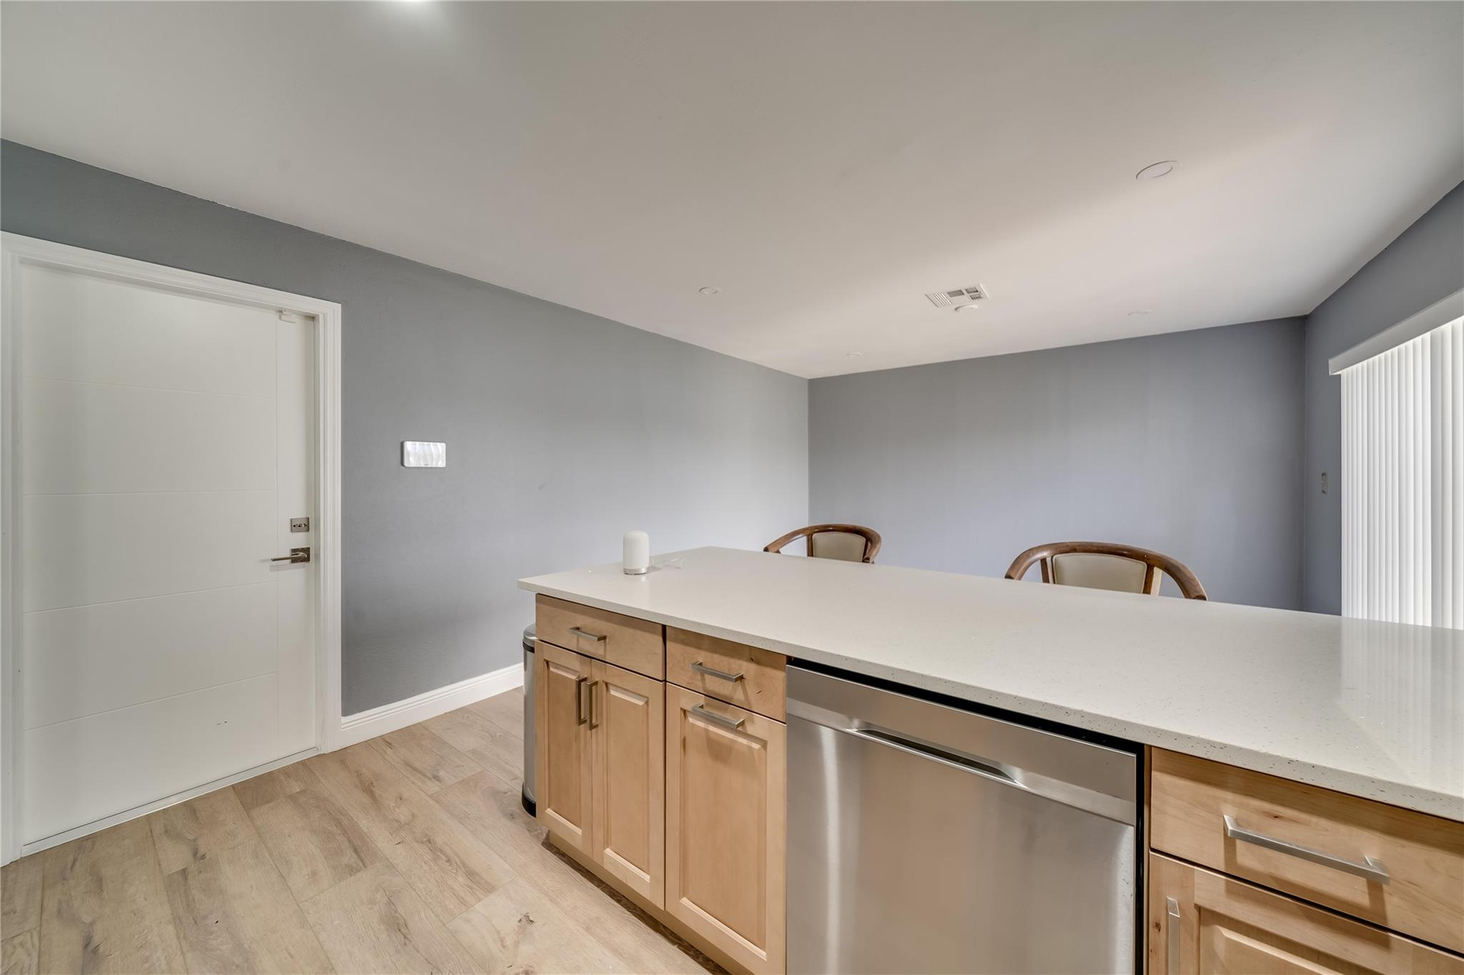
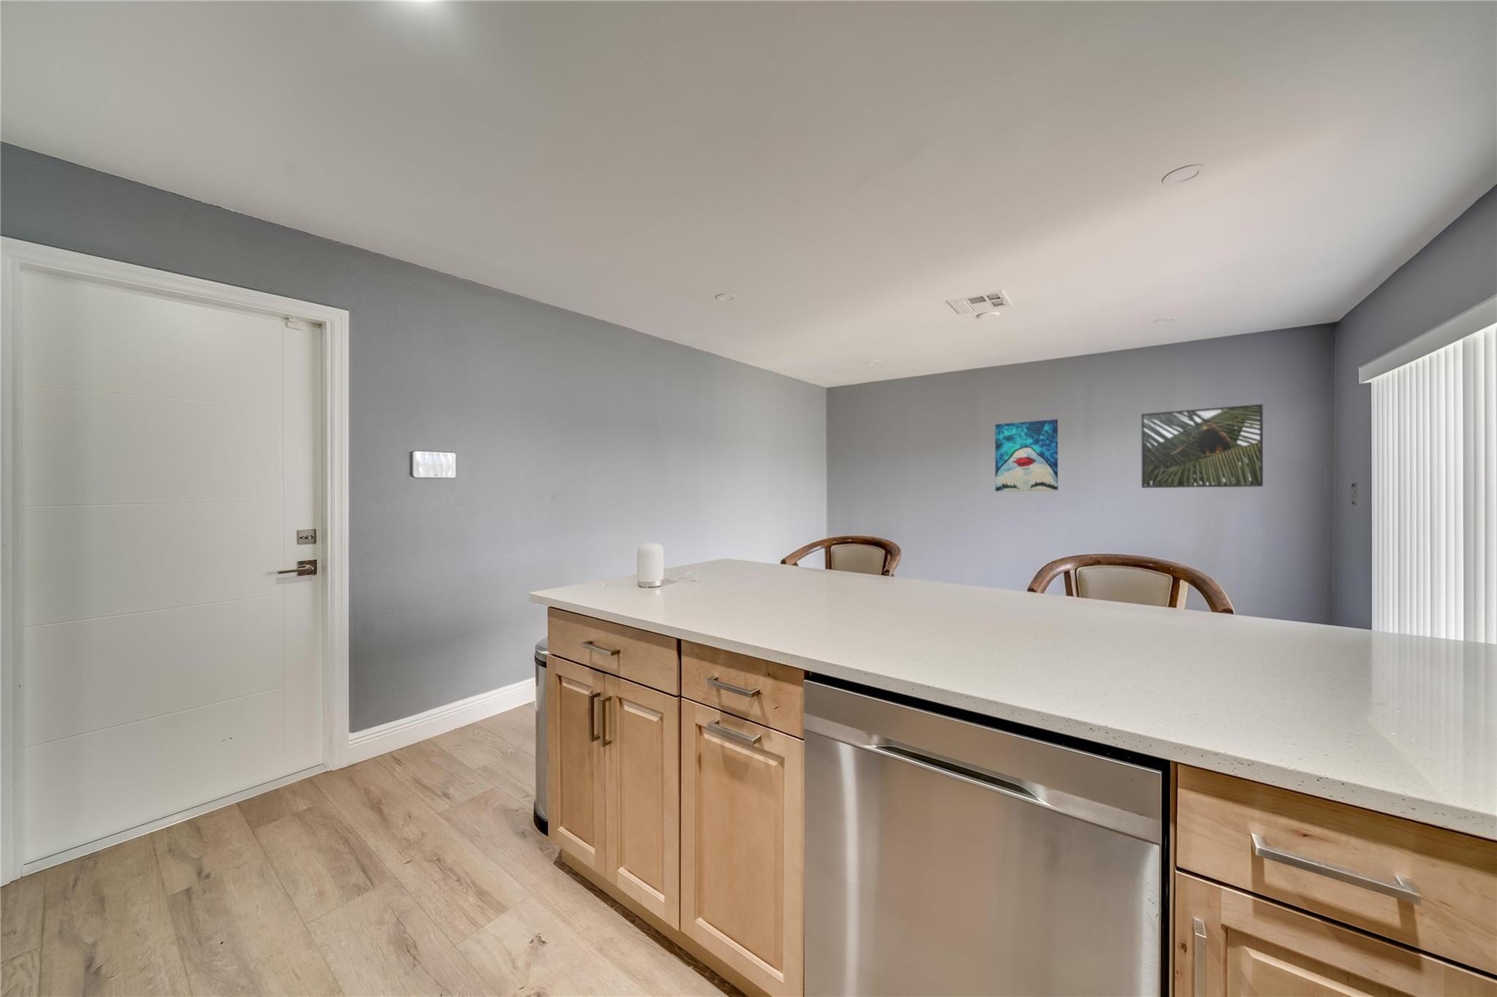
+ wall art (1025, 456)
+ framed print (1199, 447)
